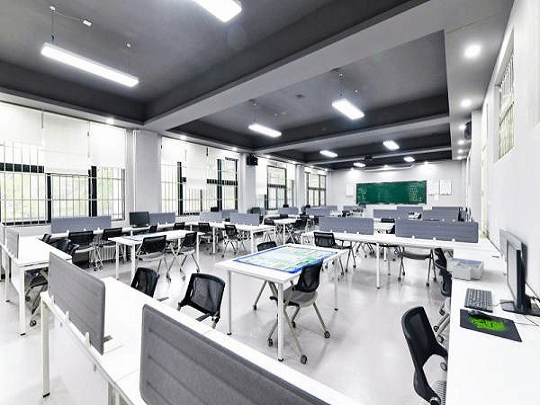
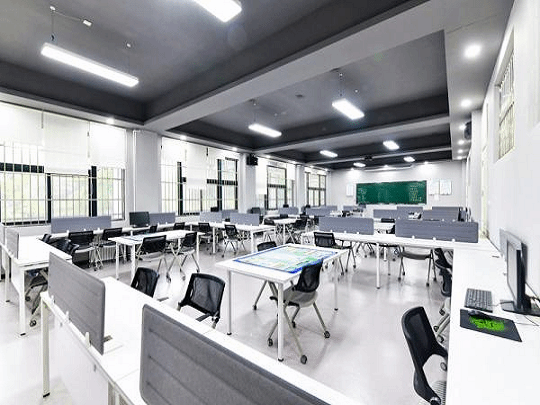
- desk organizer (463, 268)
